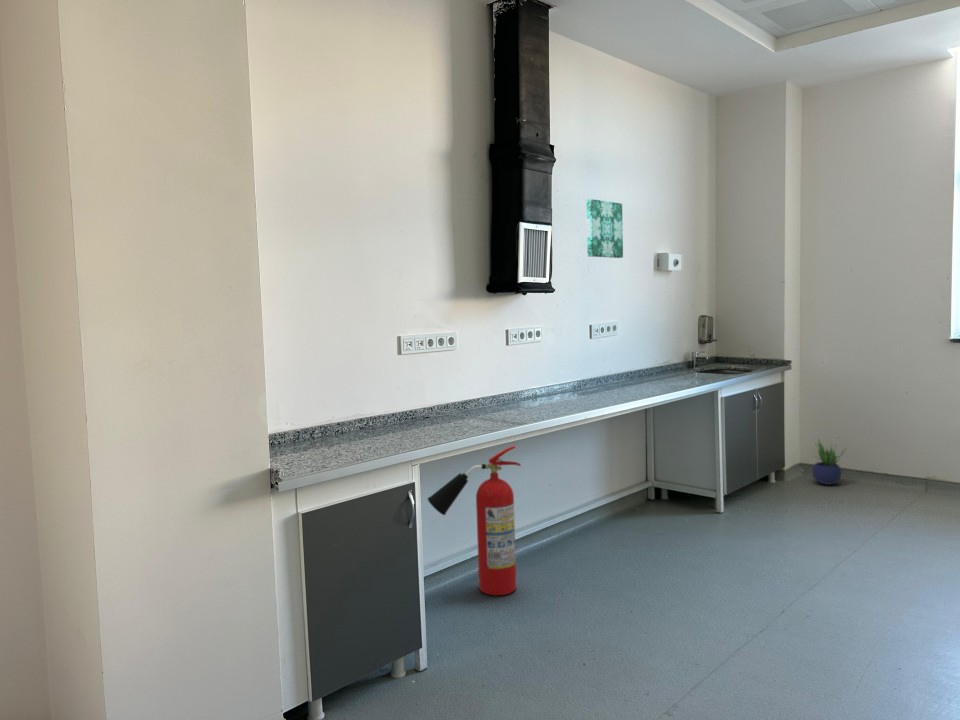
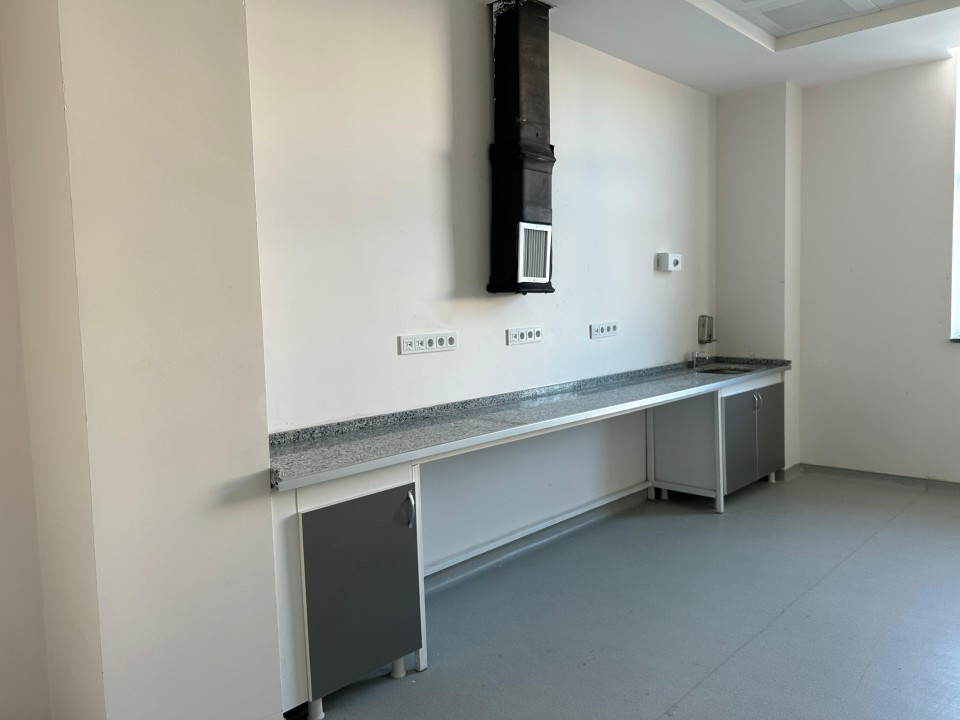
- fire extinguisher (477, 519)
- wall art (605, 229)
- potted plant (828, 461)
